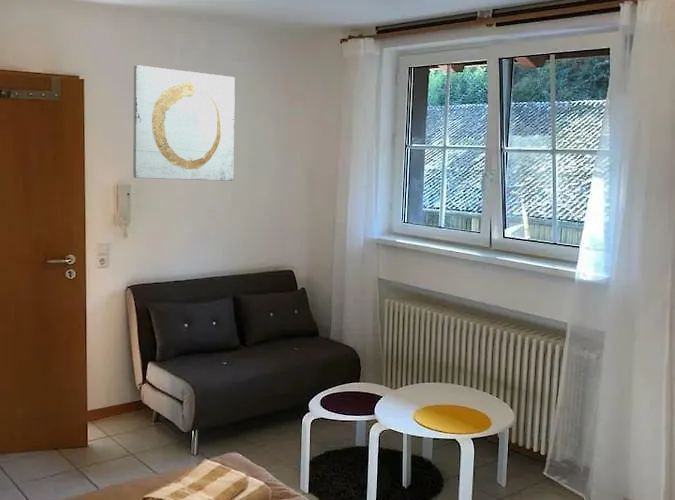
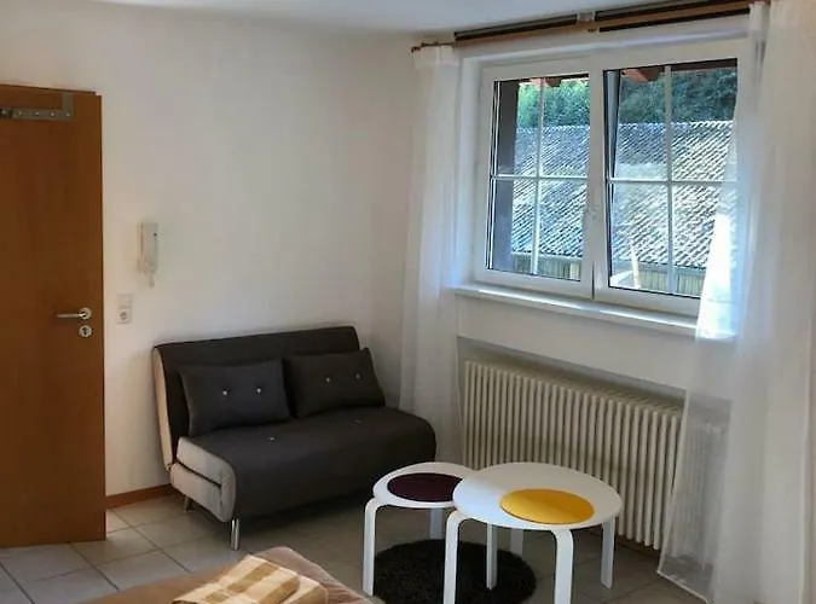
- wall art (185, 125)
